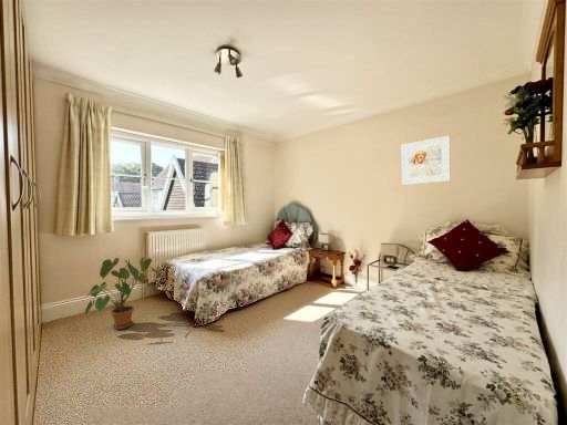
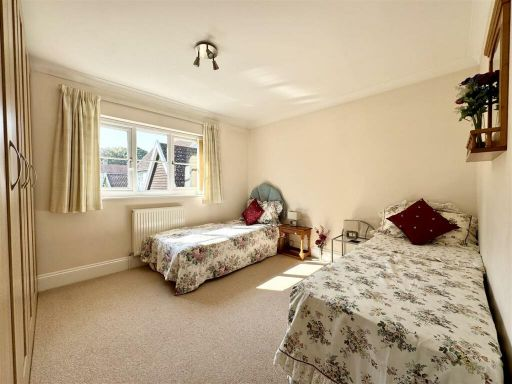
- house plant (125, 289)
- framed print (424, 162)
